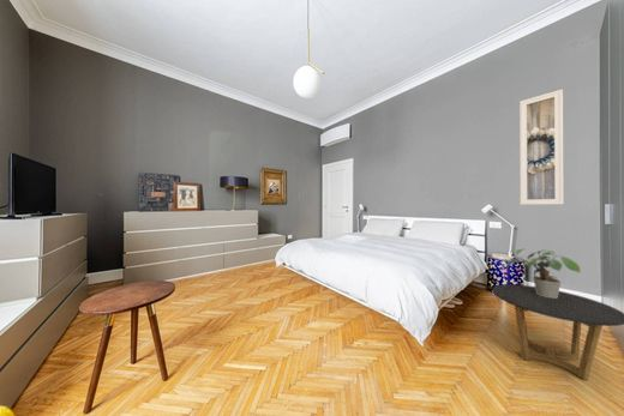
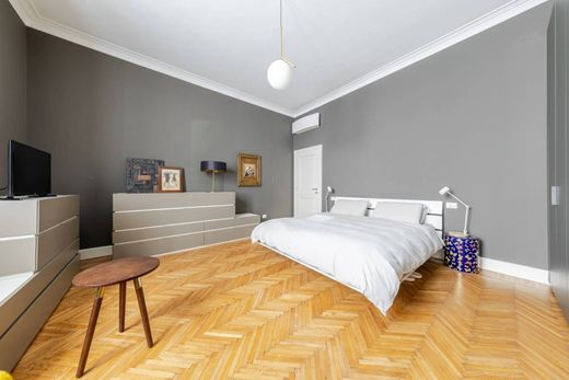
- potted plant (538, 271)
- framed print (540, 150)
- side table (552, 316)
